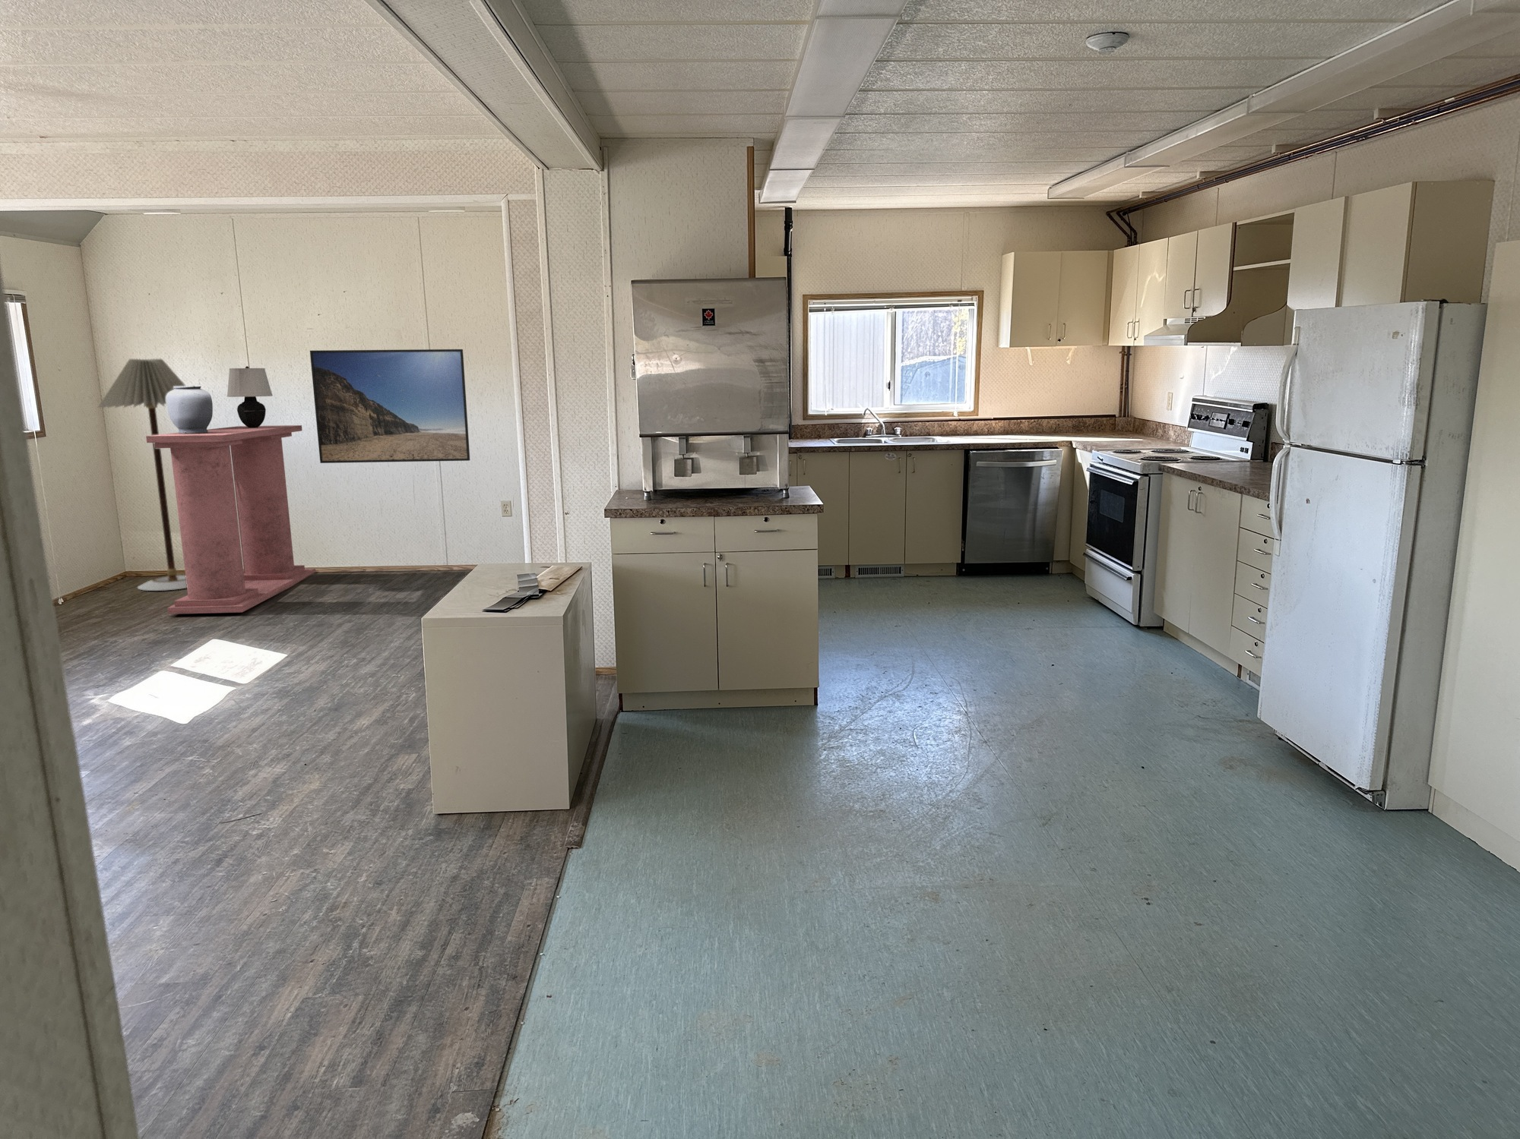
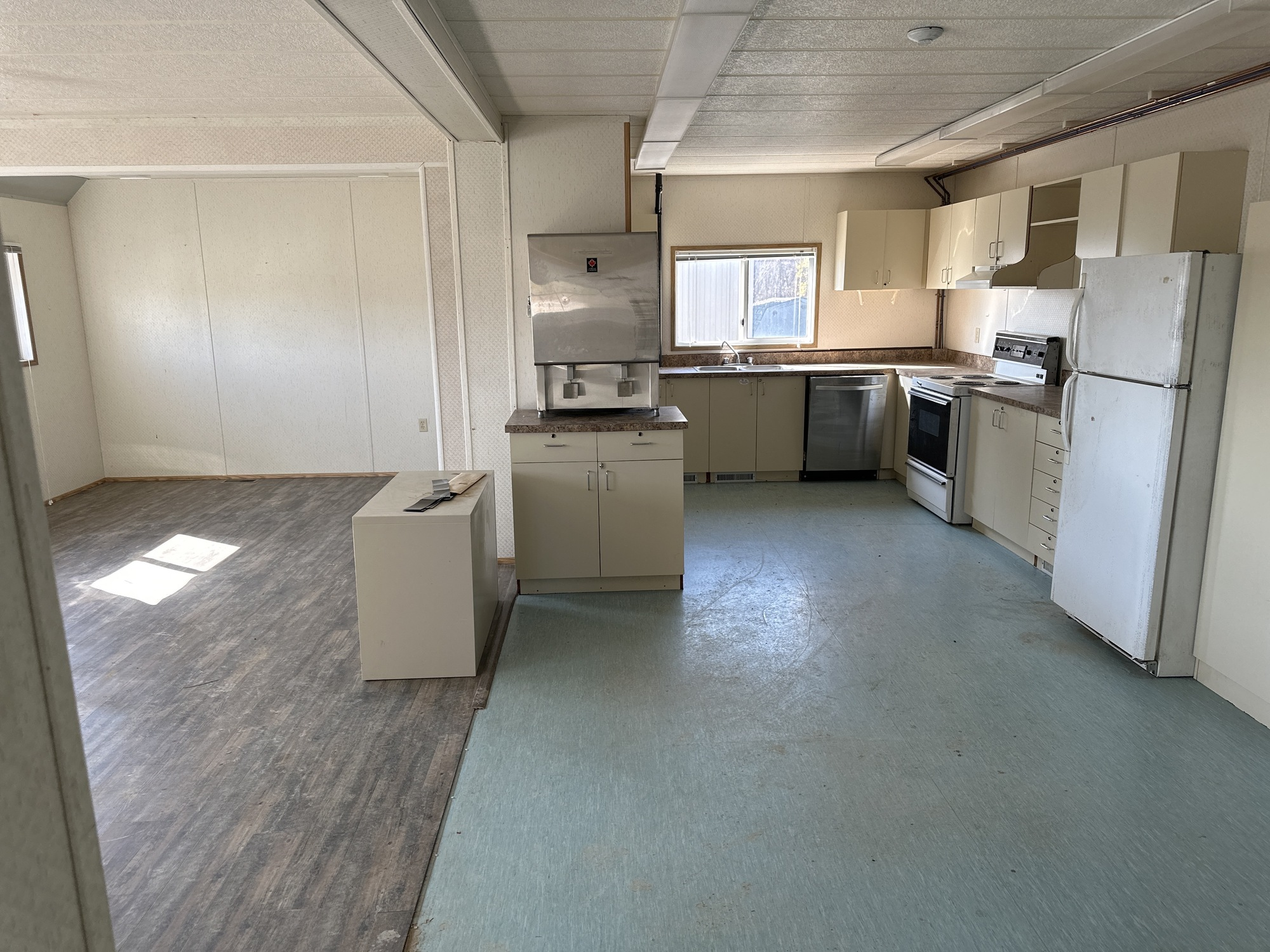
- vase (190, 408)
- floor lamp (159, 474)
- table lamp (250, 396)
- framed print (390, 407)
- console table (239, 512)
